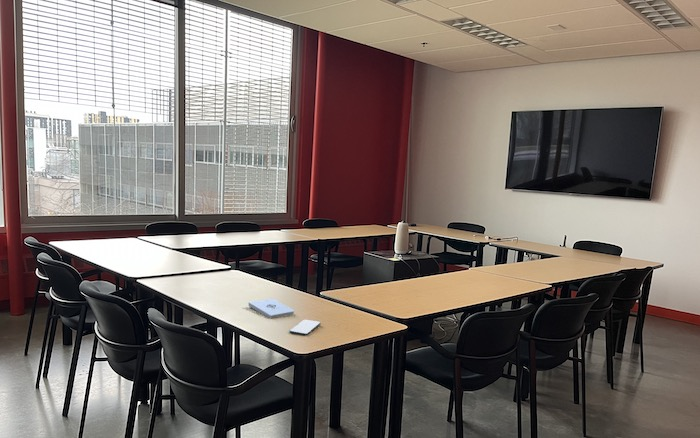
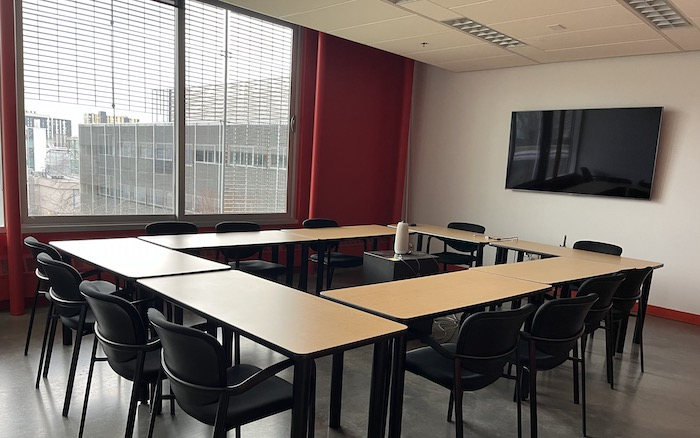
- smartphone (305, 327)
- notepad (271, 308)
